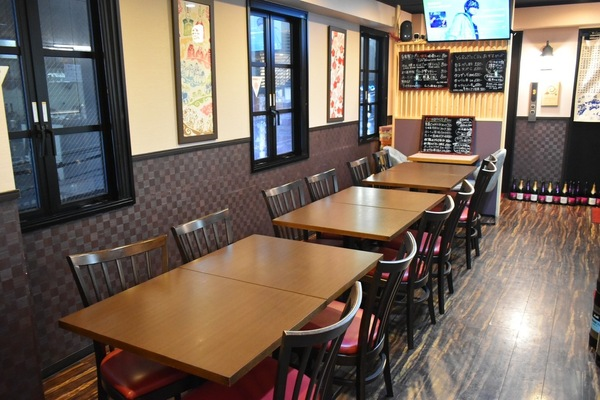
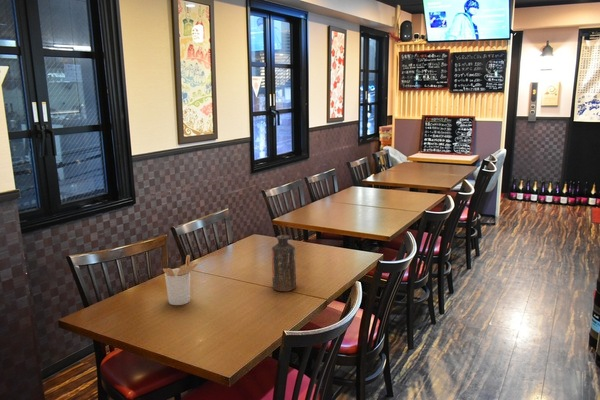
+ bottle (283, 262)
+ utensil holder (182, 281)
